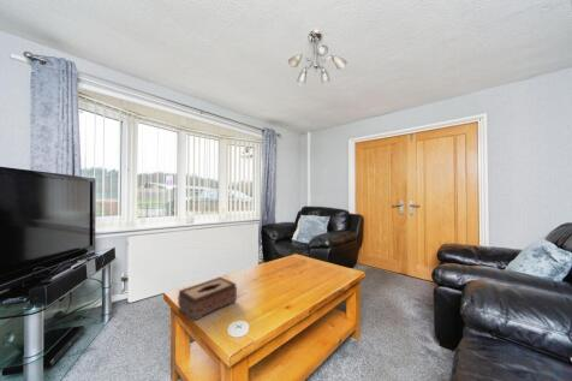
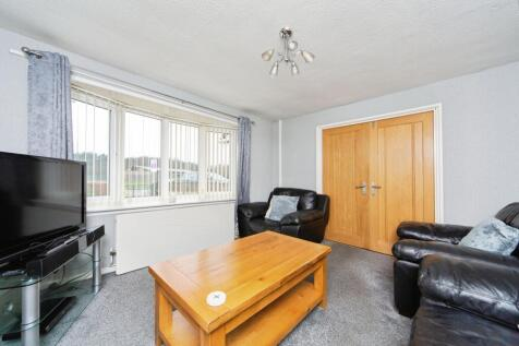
- tissue box (208, 296)
